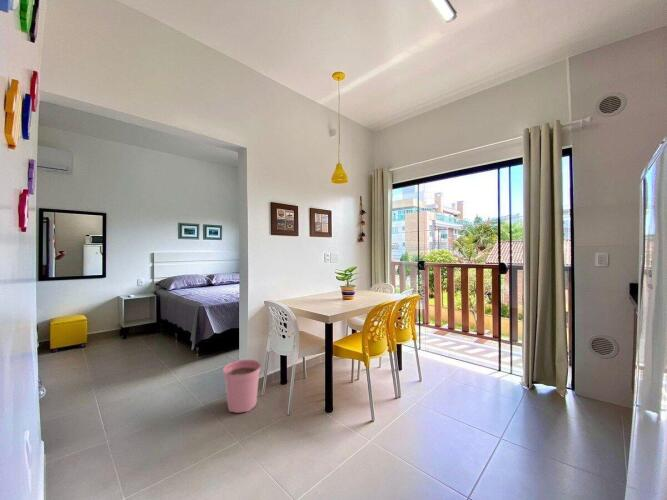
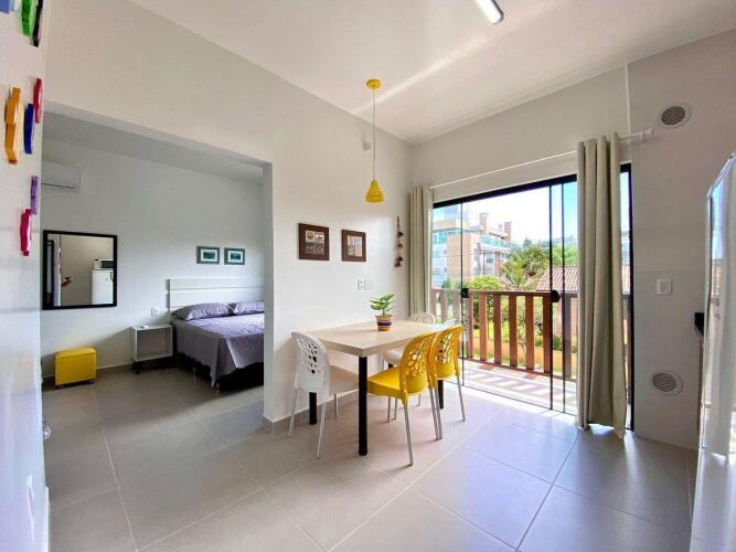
- plant pot (242, 386)
